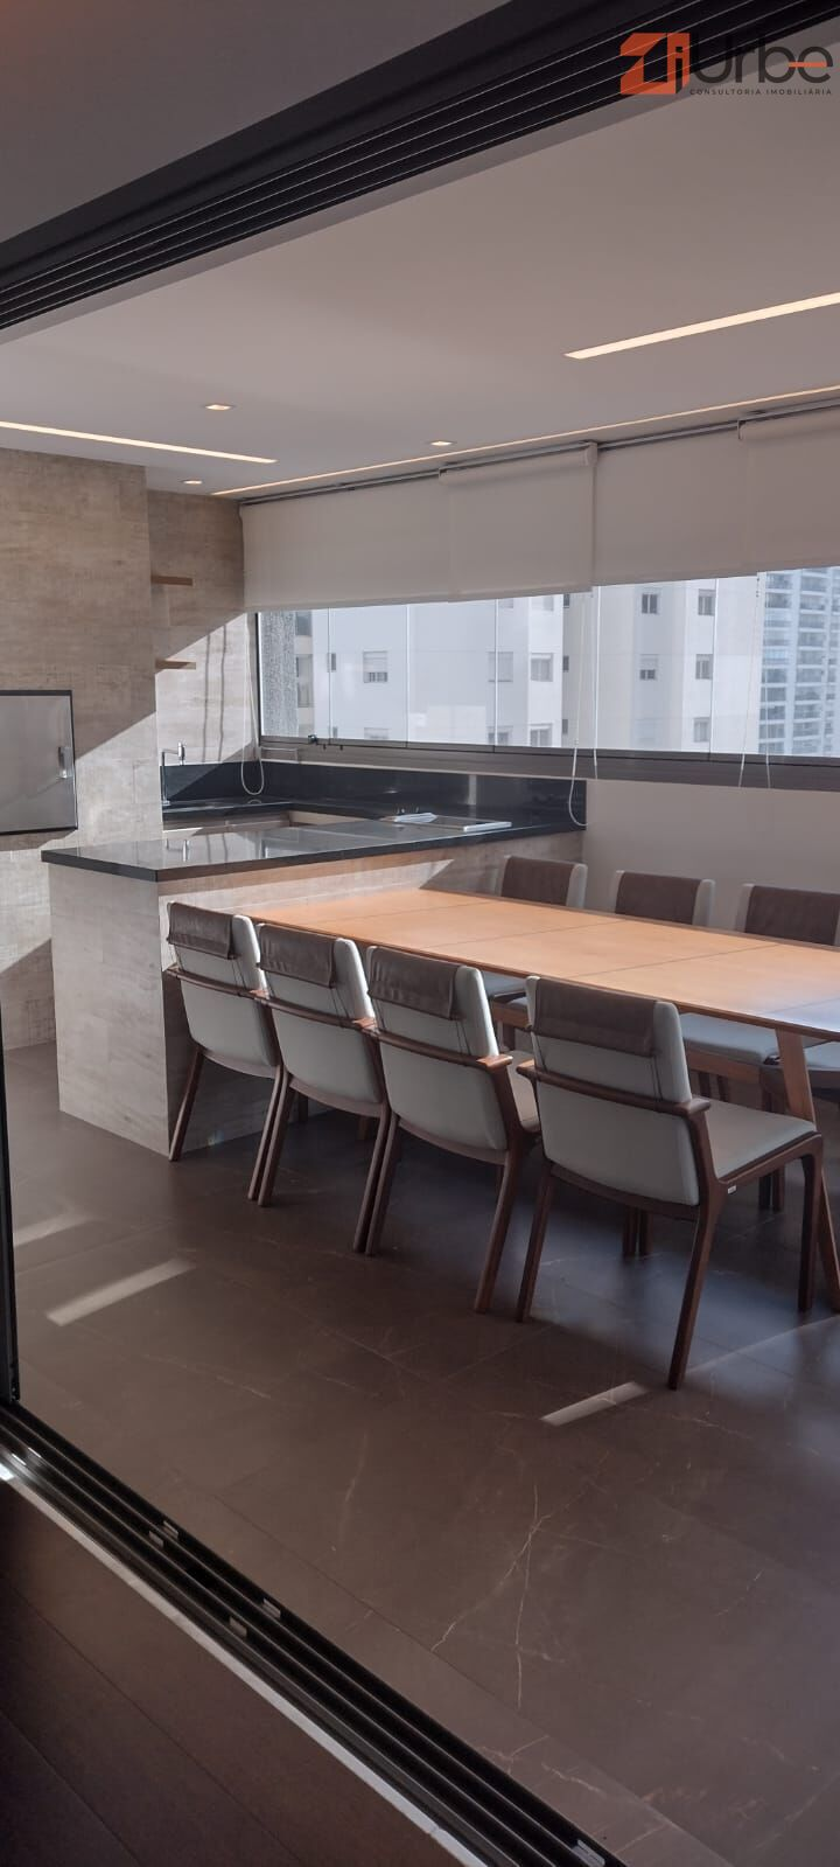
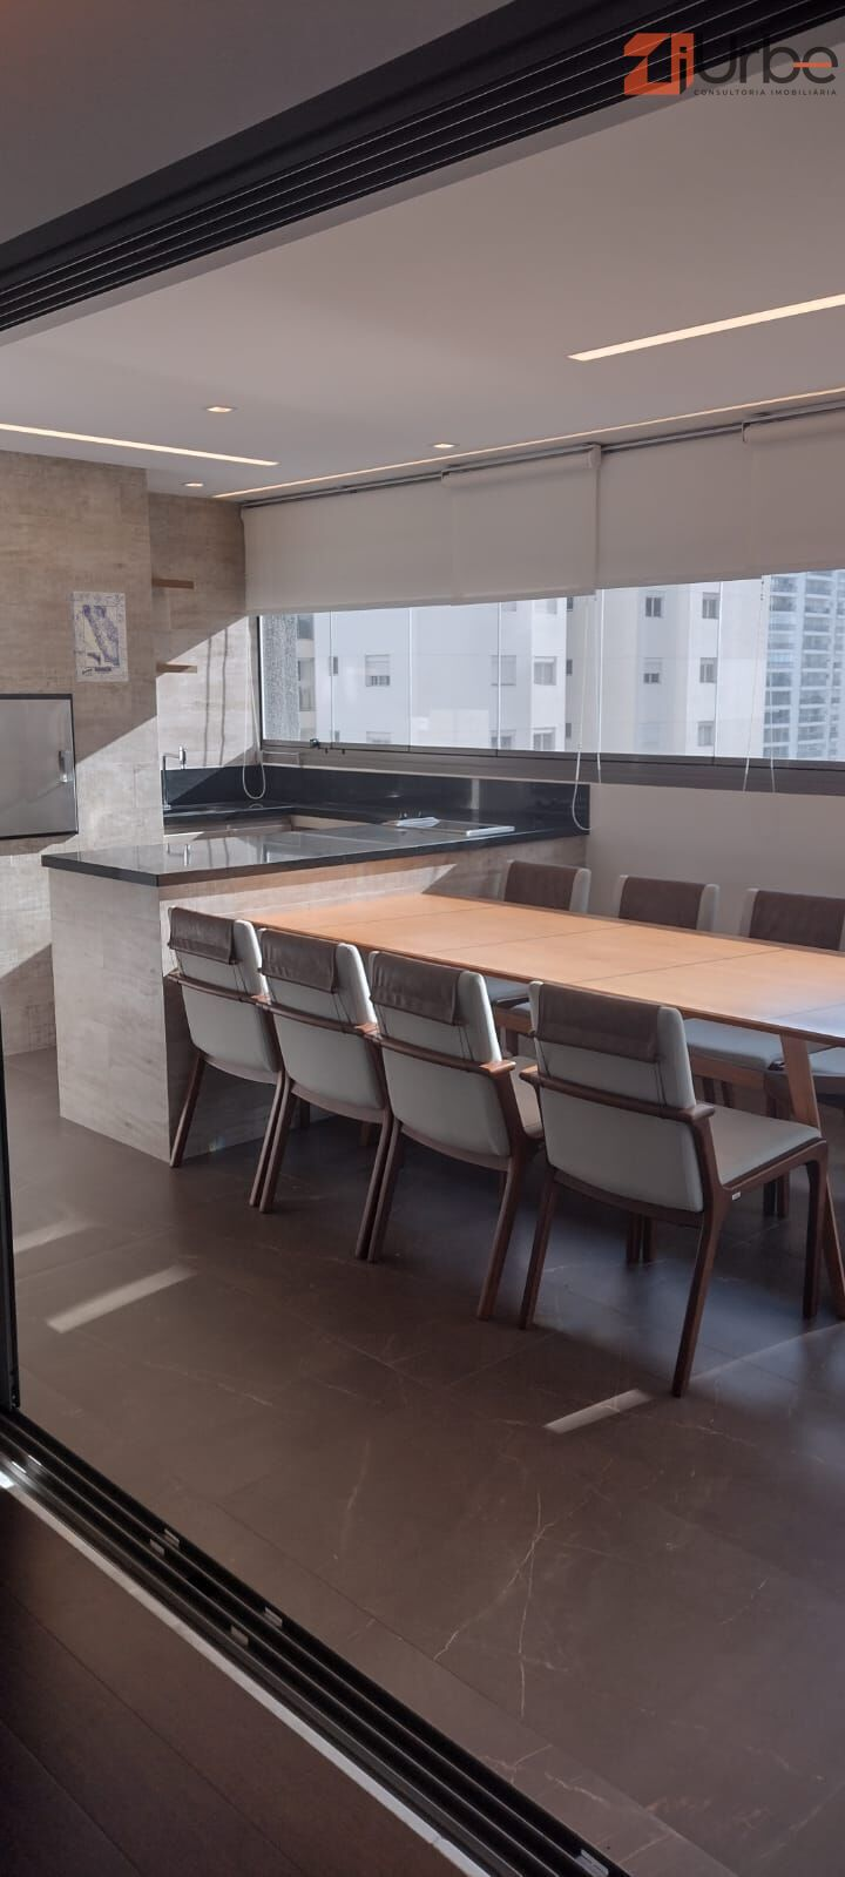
+ wall art (99, 636)
